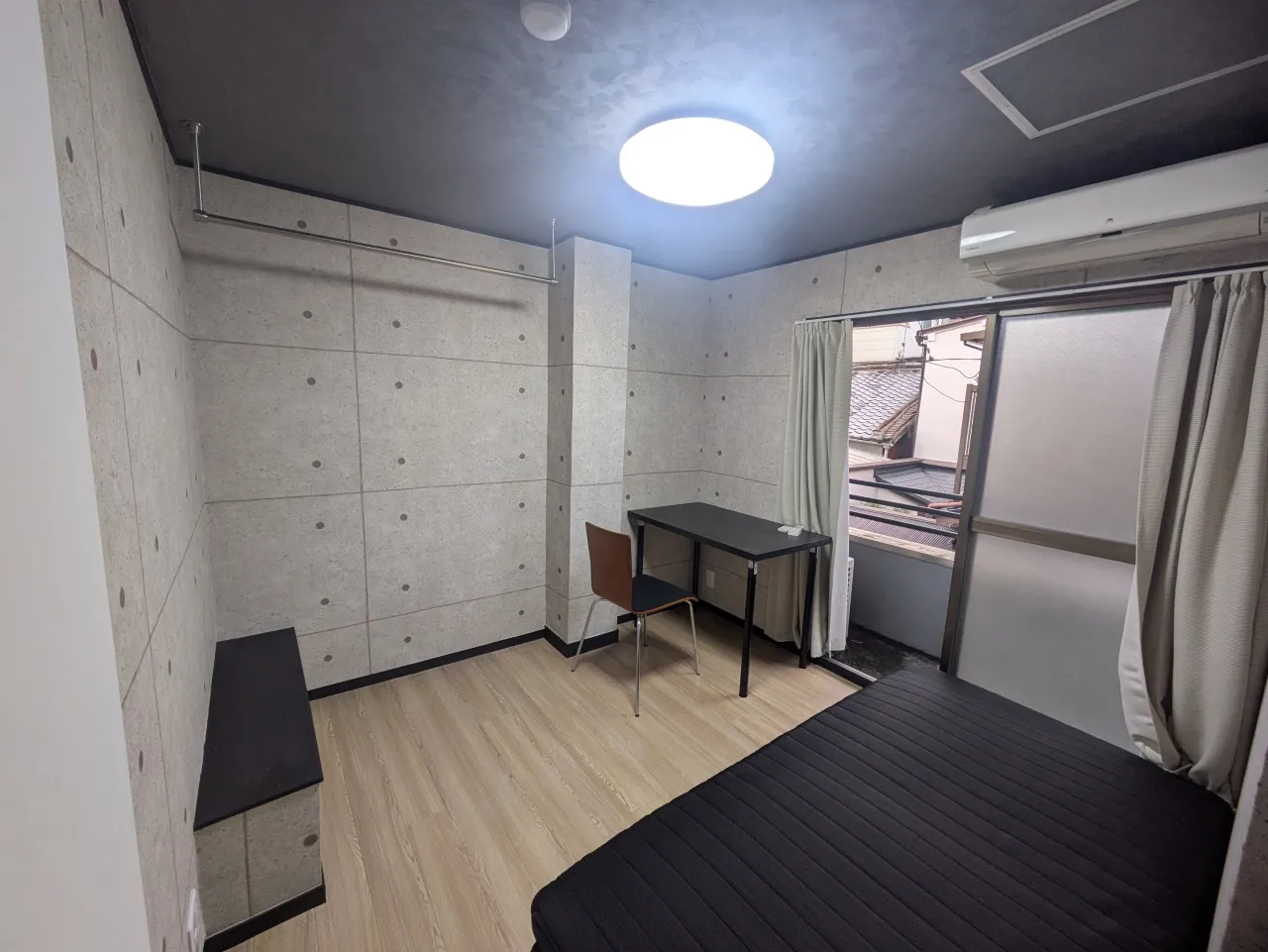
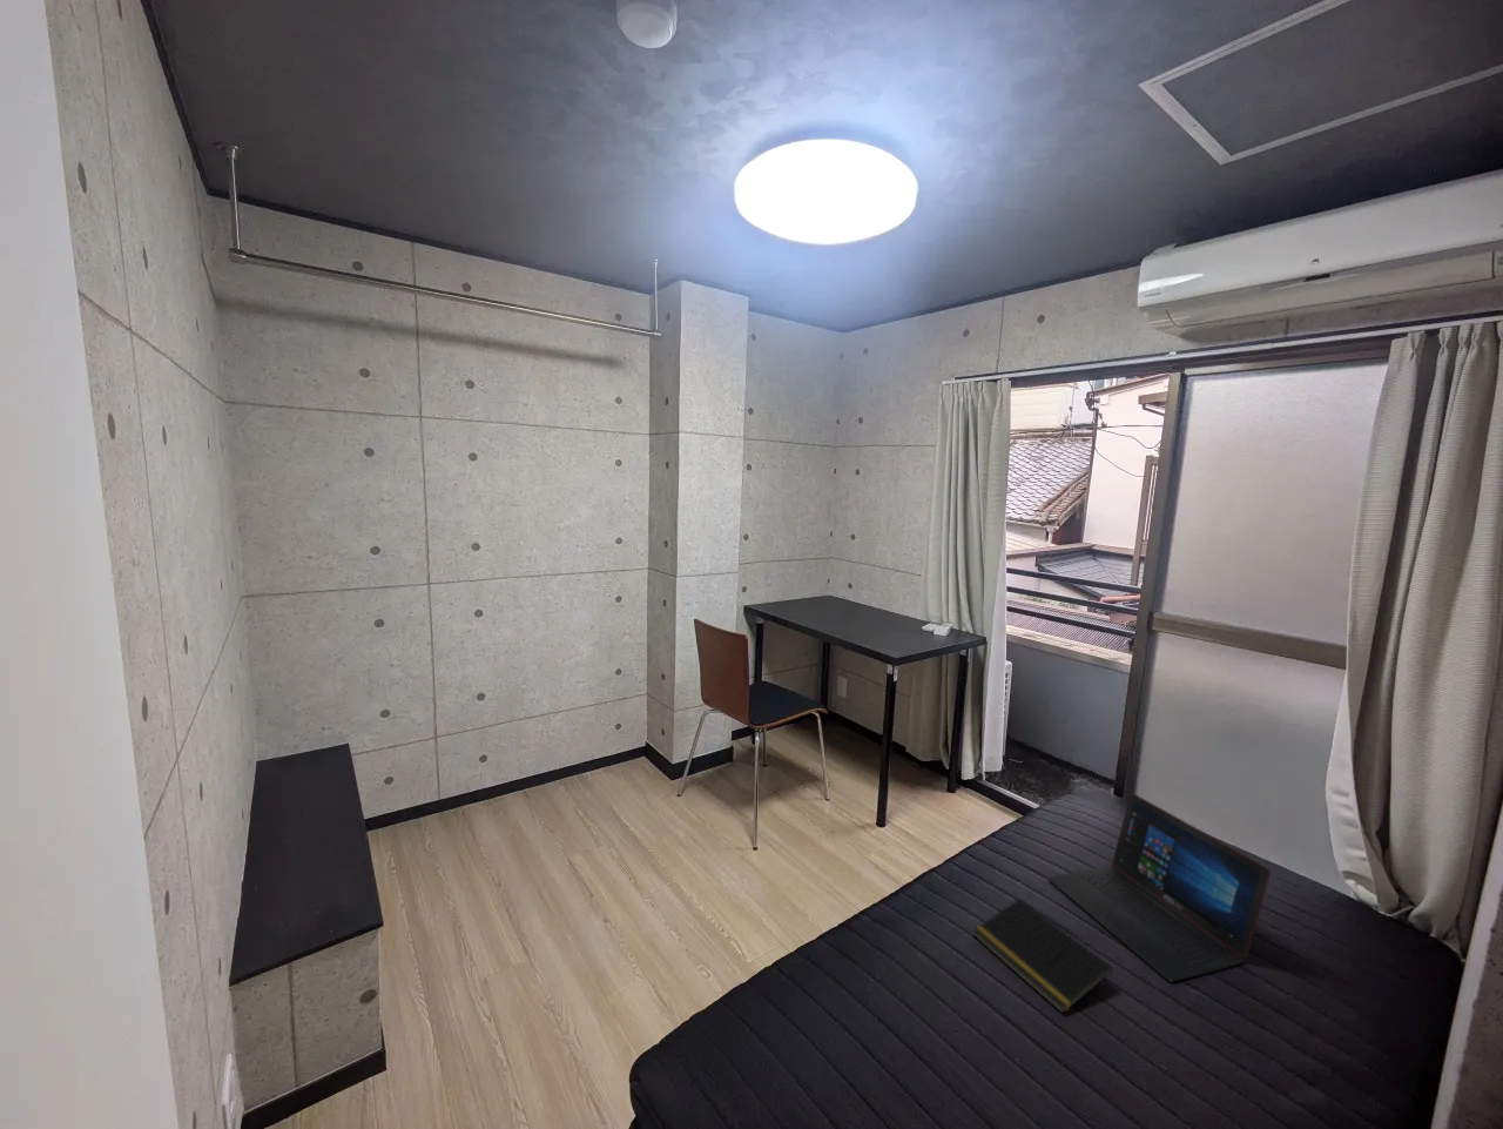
+ laptop (1147, 875)
+ notepad (1038, 949)
